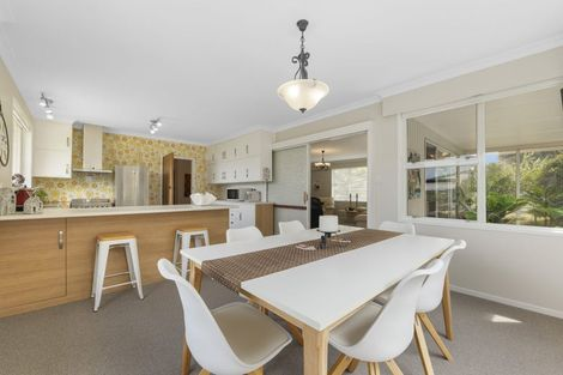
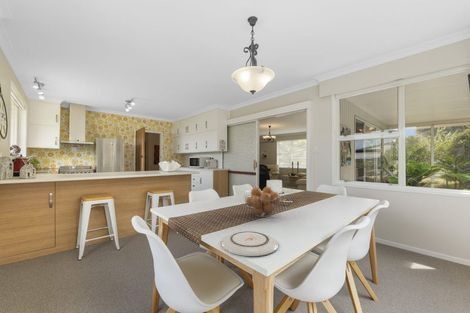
+ fruit basket (262, 201)
+ plate (249, 240)
